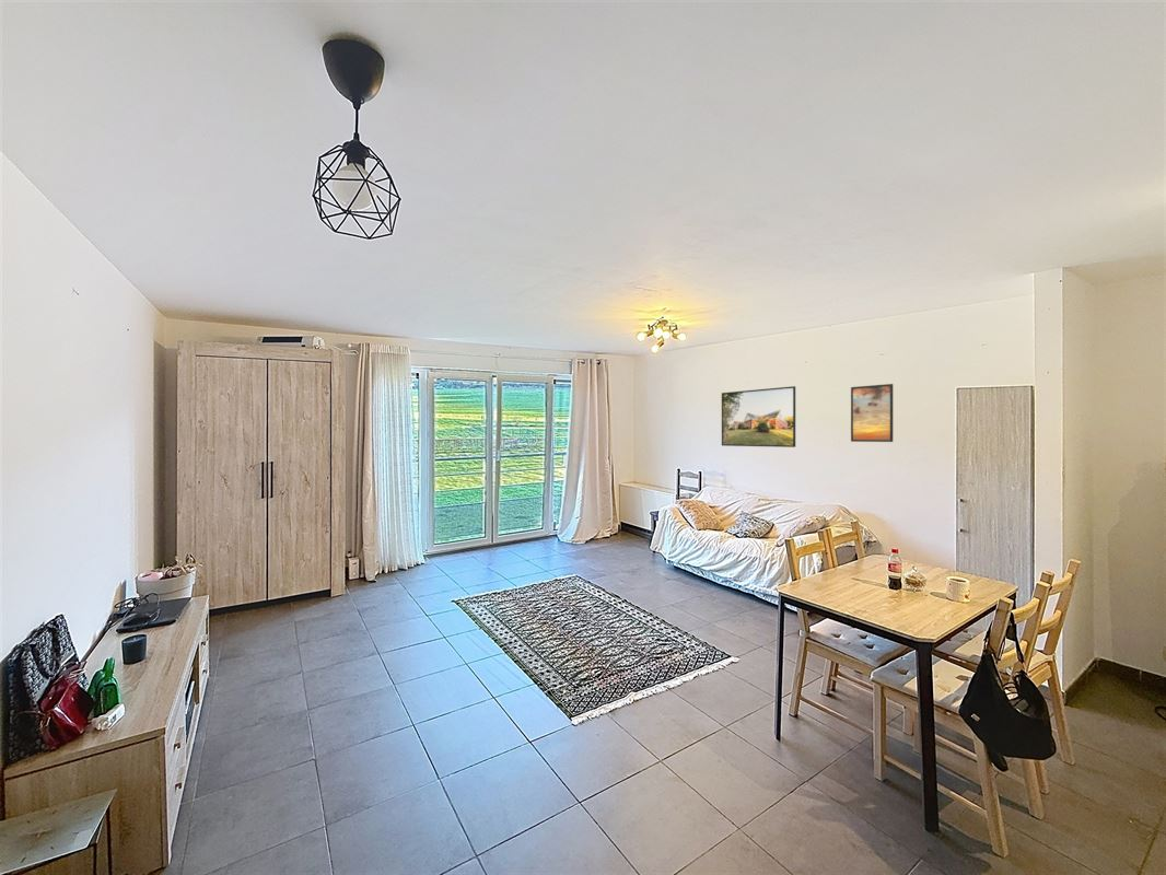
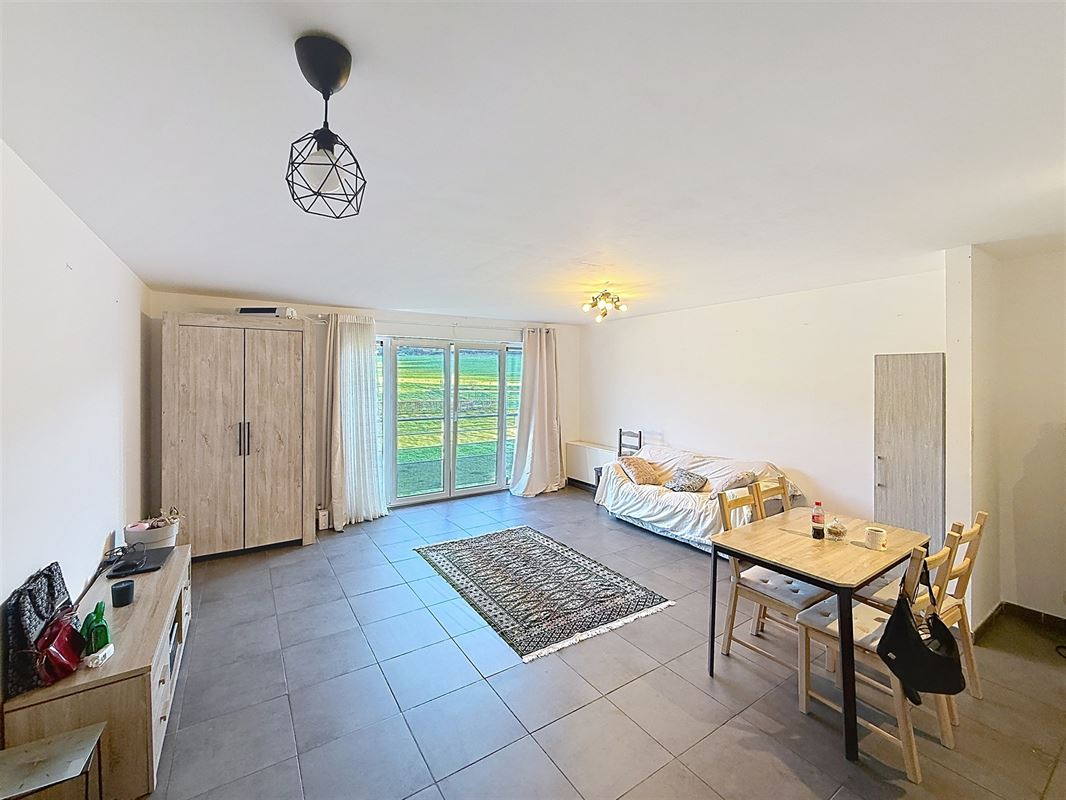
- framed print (756, 418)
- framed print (871, 413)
